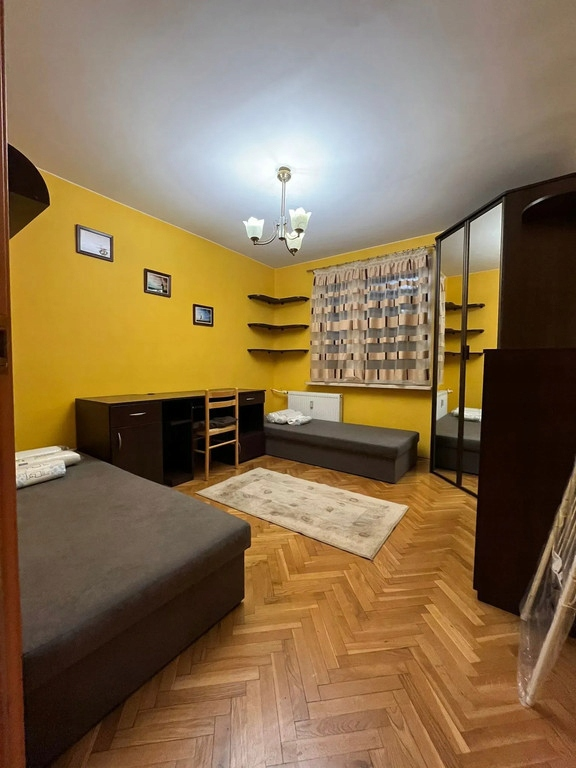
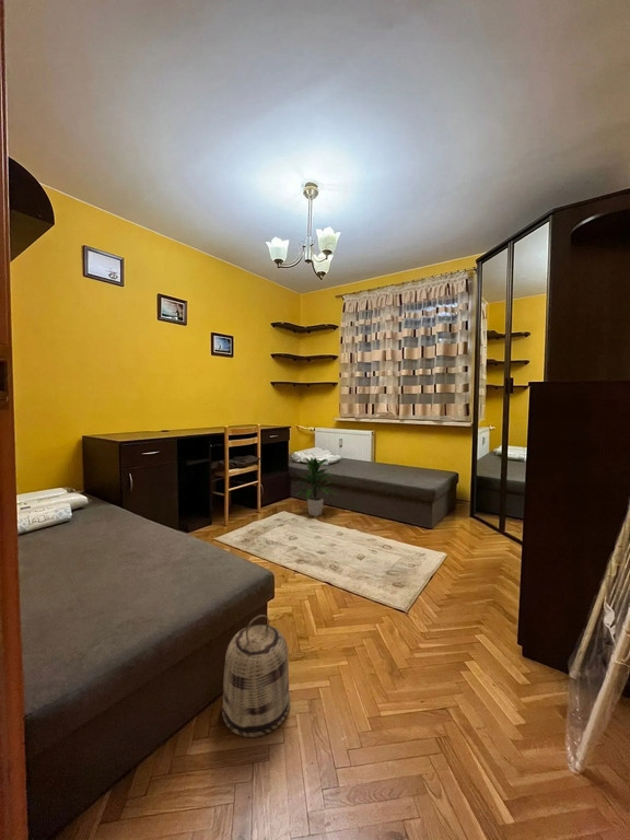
+ indoor plant (314, 485)
+ basket (257, 661)
